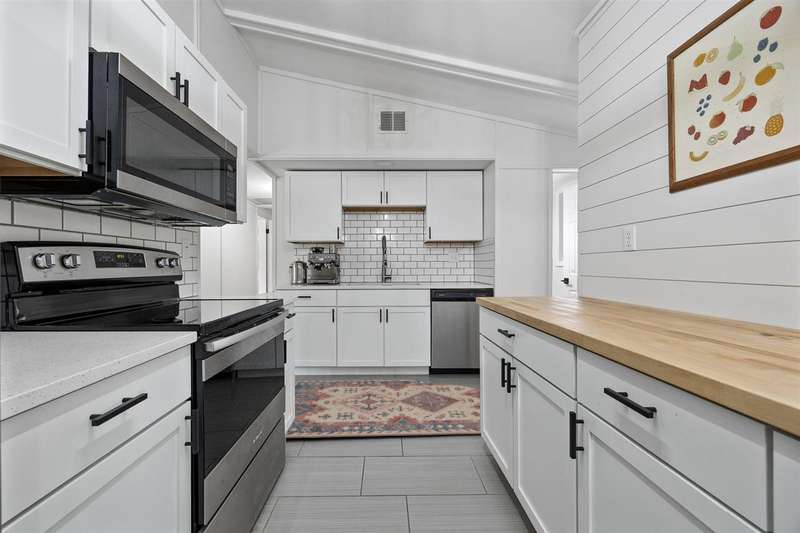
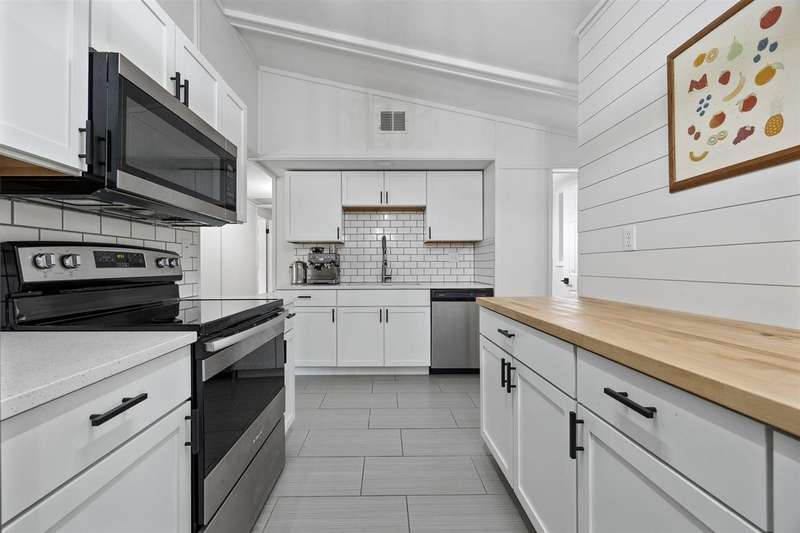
- rug (399, 401)
